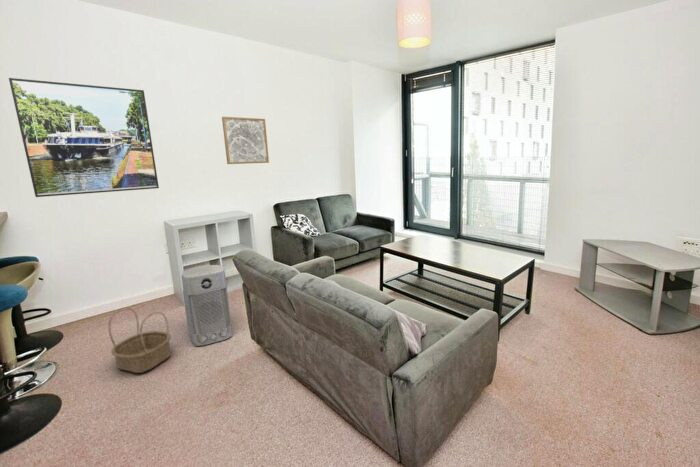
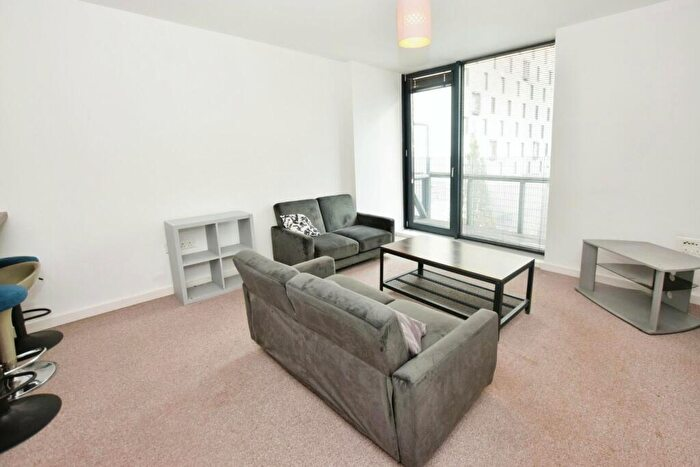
- air purifier (207, 302)
- wall art (246, 141)
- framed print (93, 140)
- basket (140, 337)
